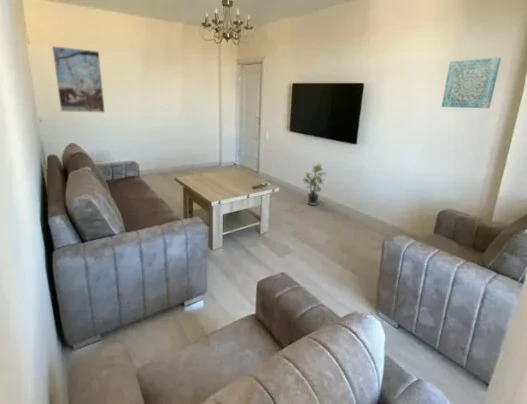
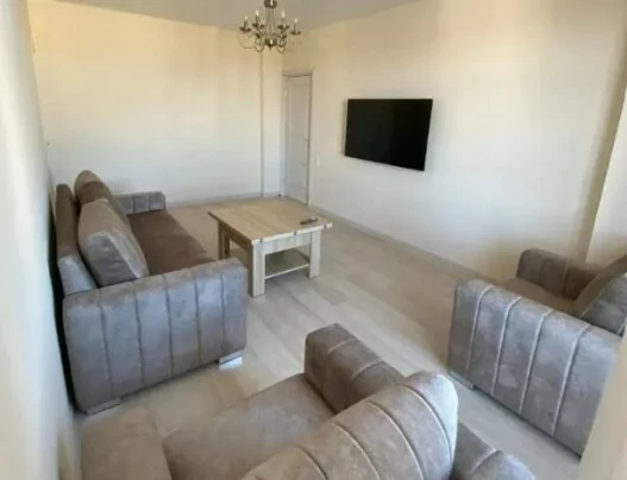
- wall art (469, 84)
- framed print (79, 81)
- potted plant (314, 183)
